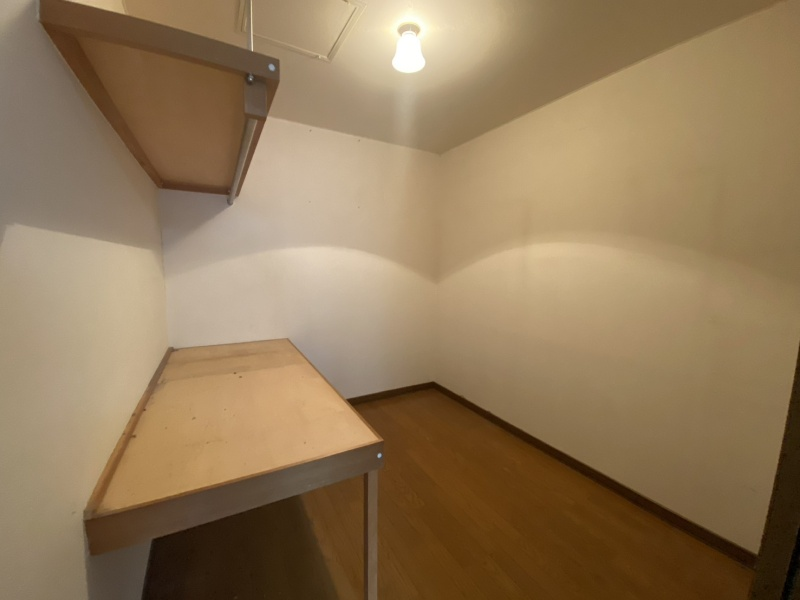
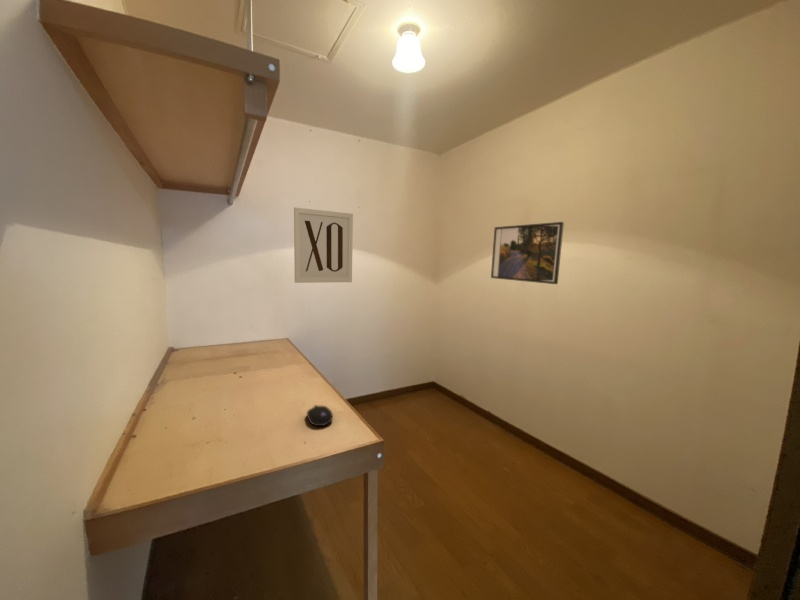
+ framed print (523, 253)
+ computer mouse (319, 413)
+ wall art (324, 247)
